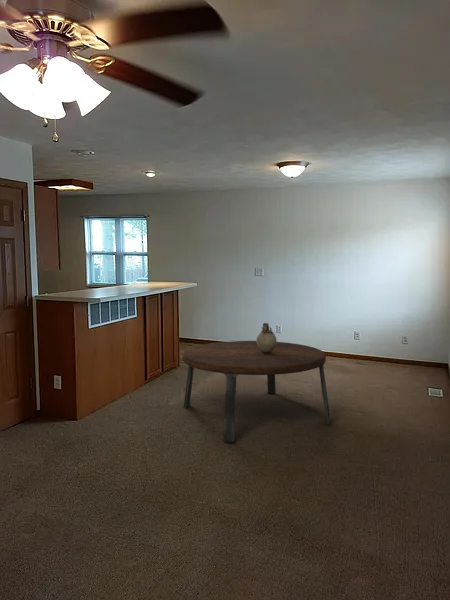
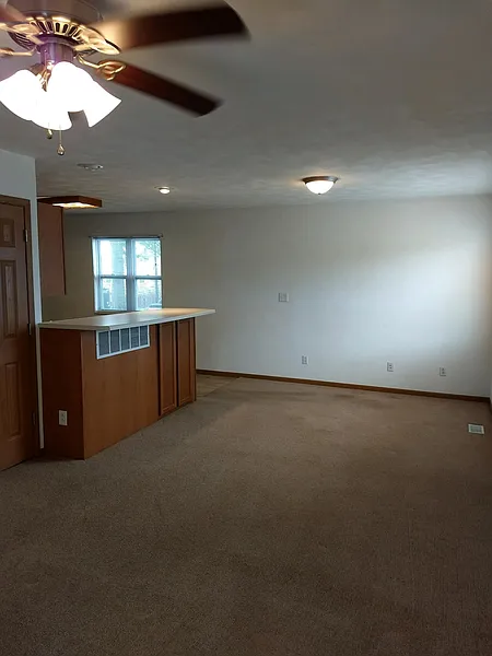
- dining table (253, 374)
- vase (266, 337)
